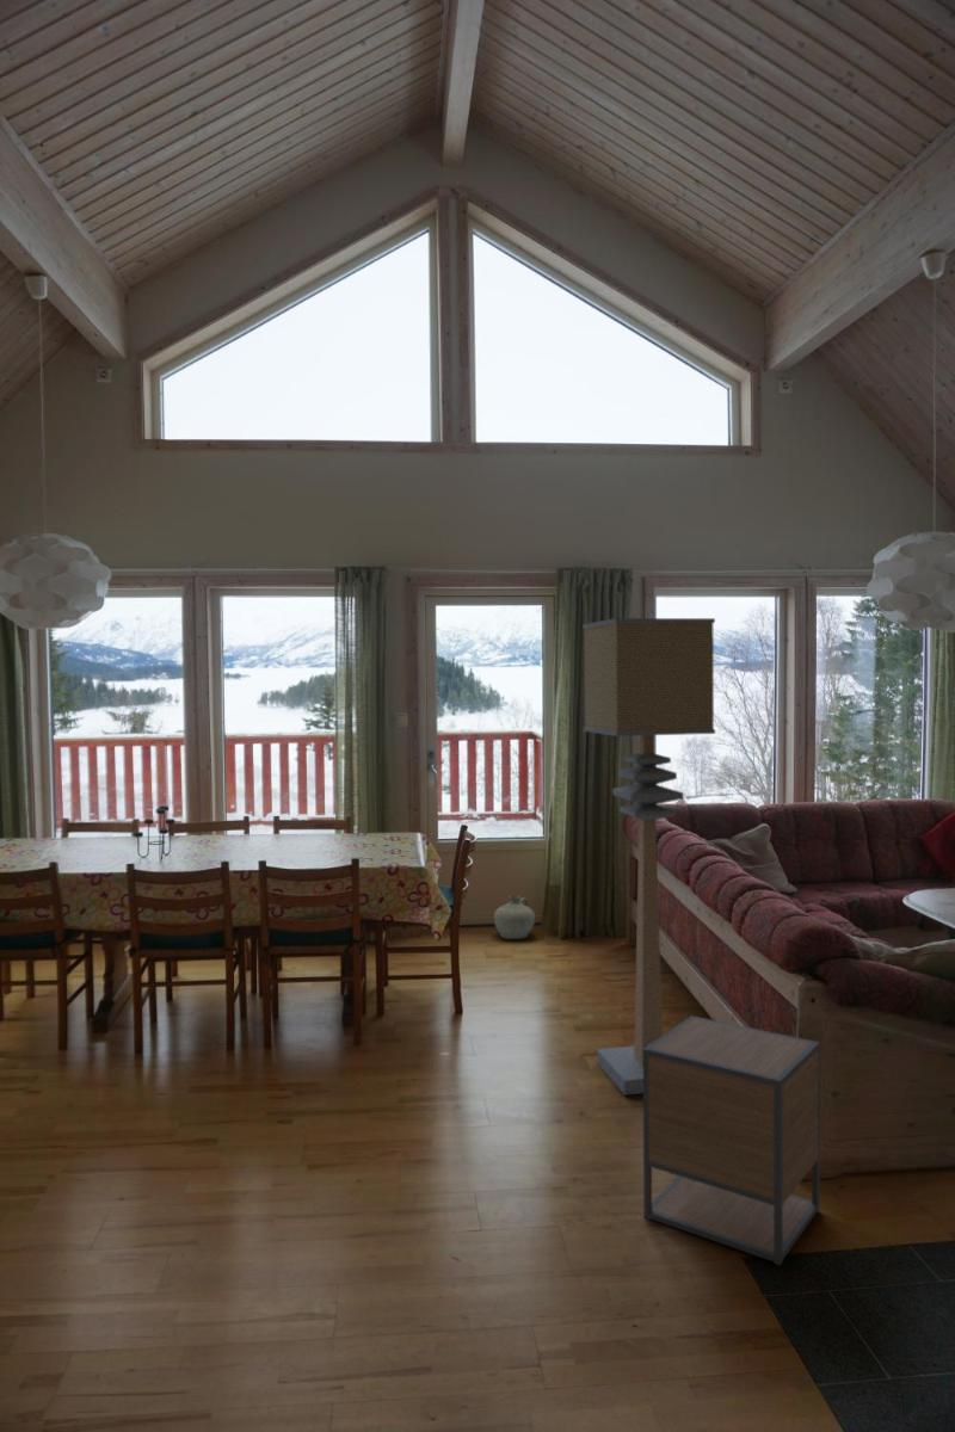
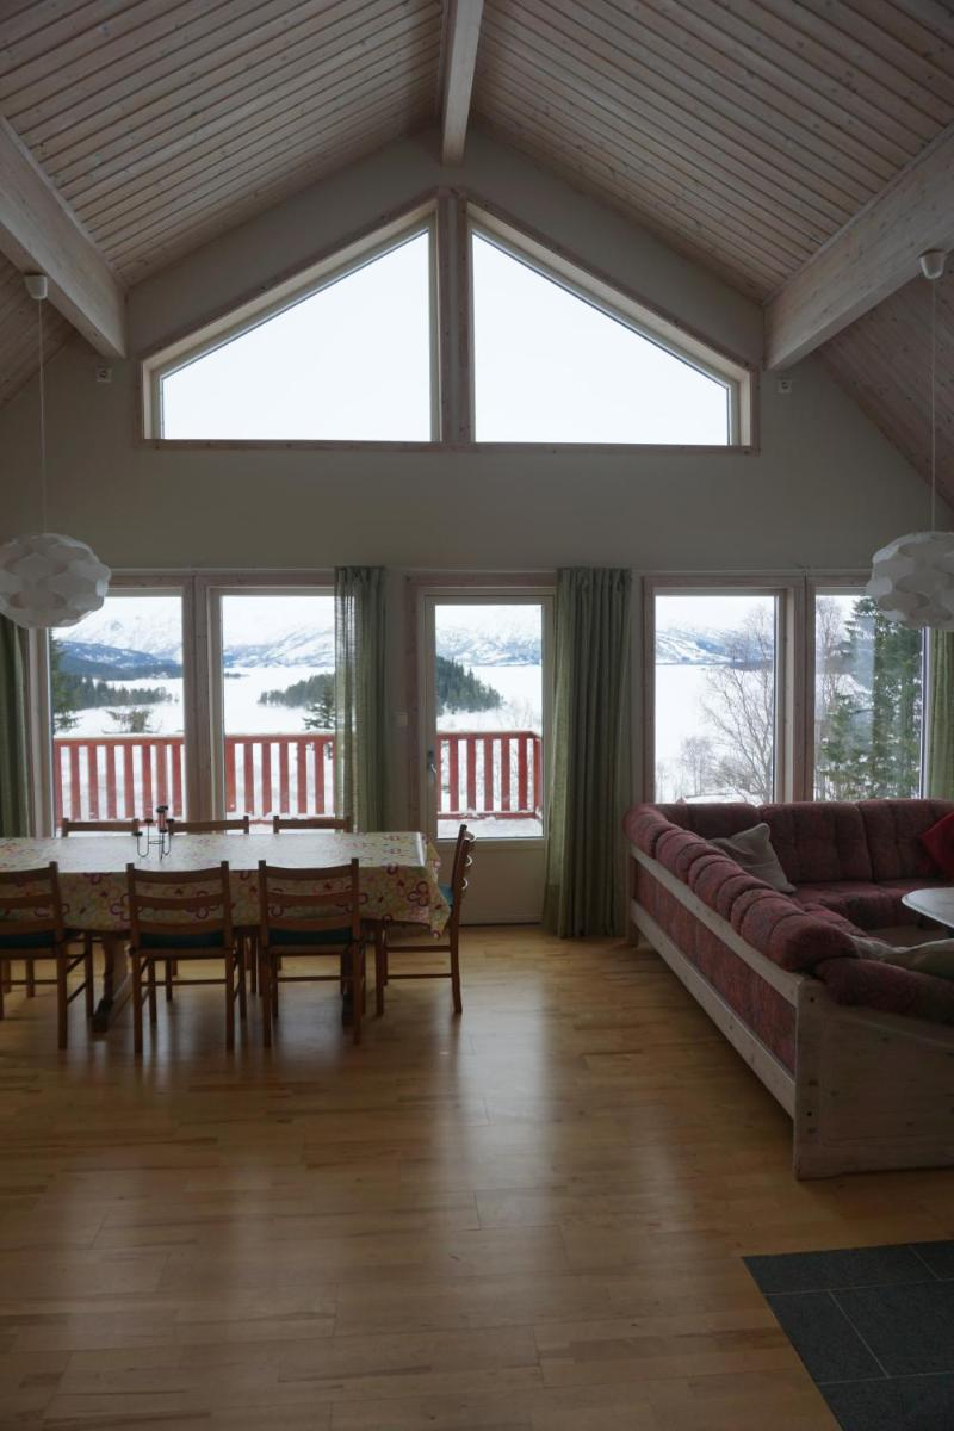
- ceramic jug (513, 915)
- floor lamp (647, 848)
- nightstand (732, 1129)
